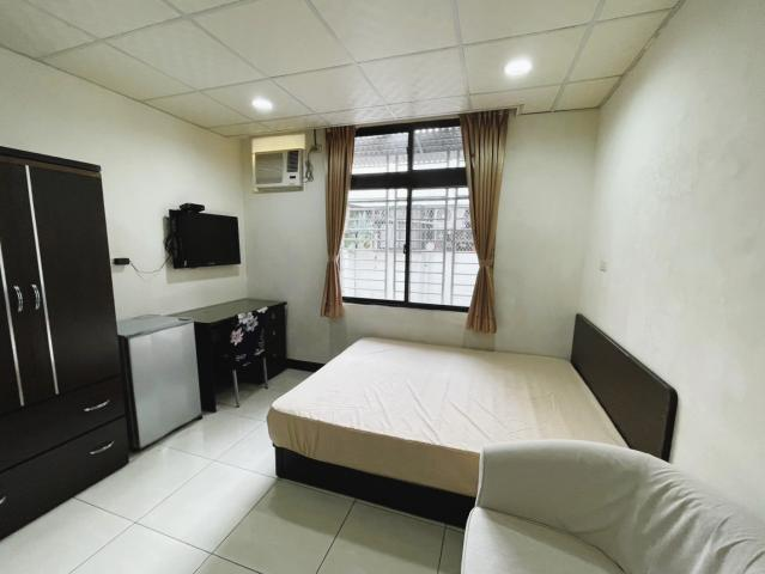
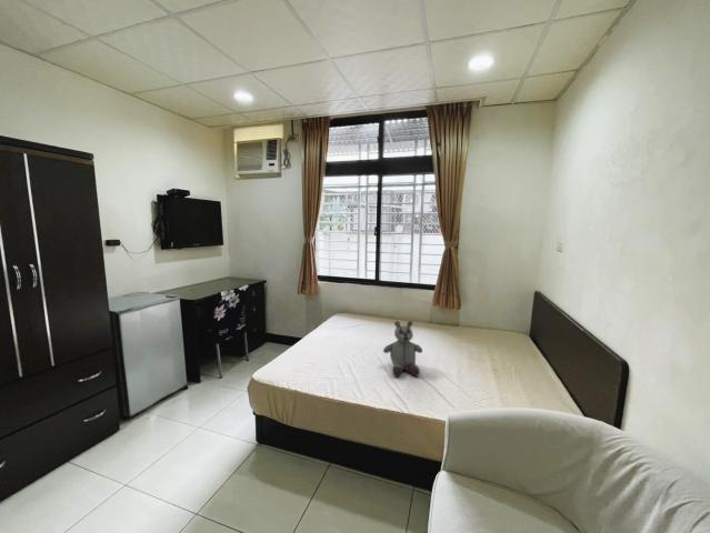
+ stuffed bear (404, 346)
